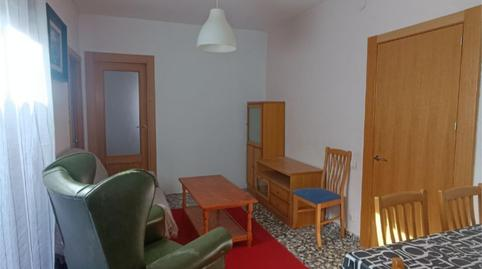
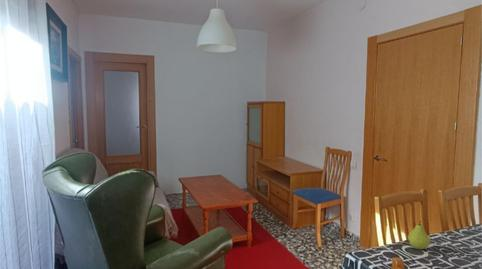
+ fruit (419, 234)
